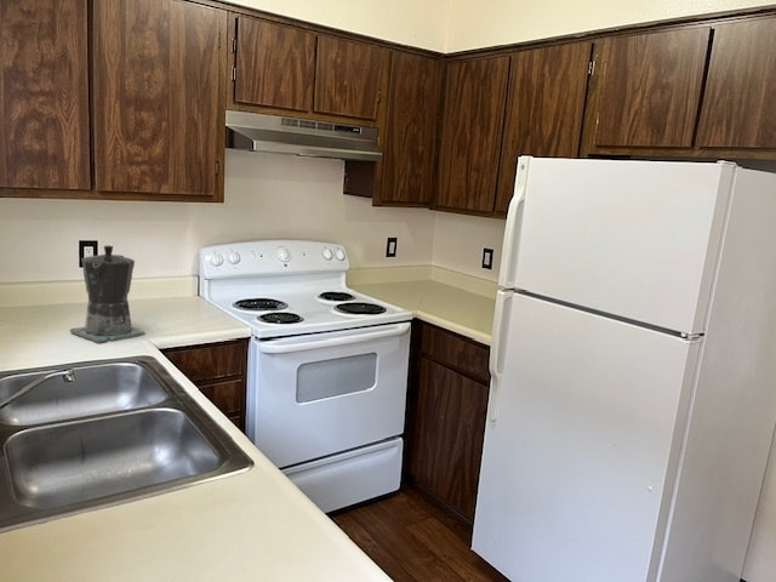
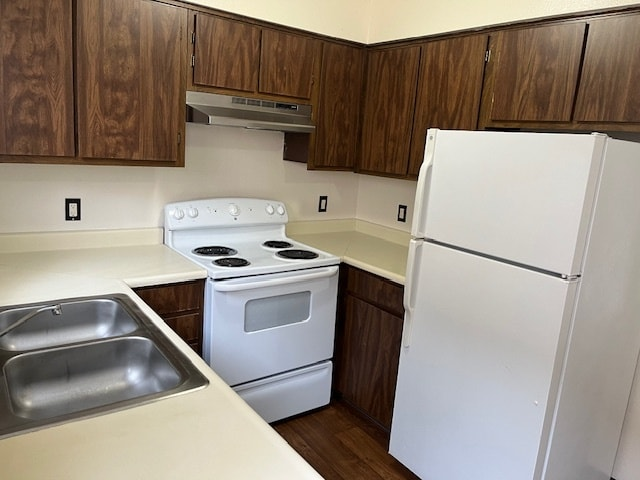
- coffee maker (108, 290)
